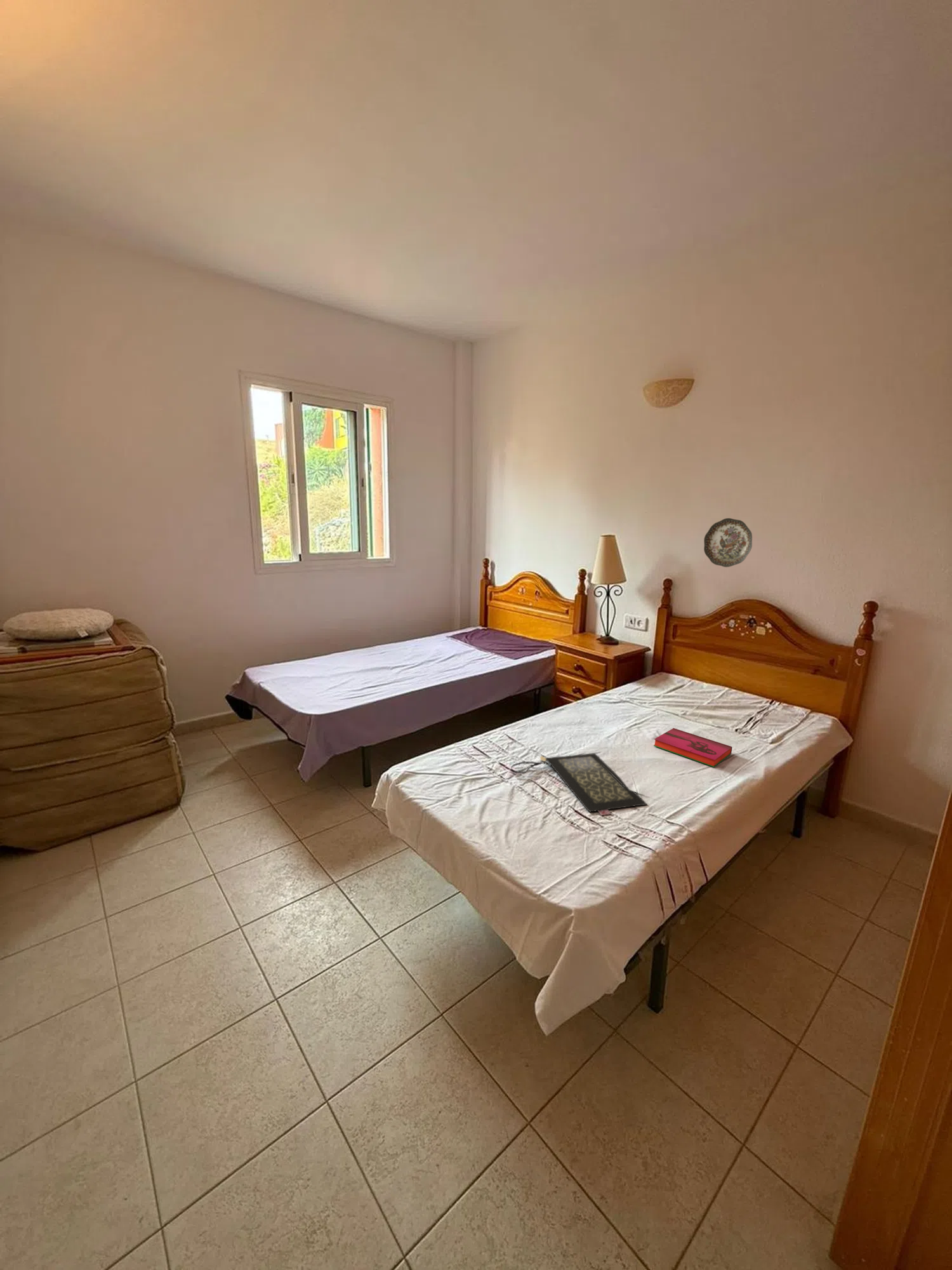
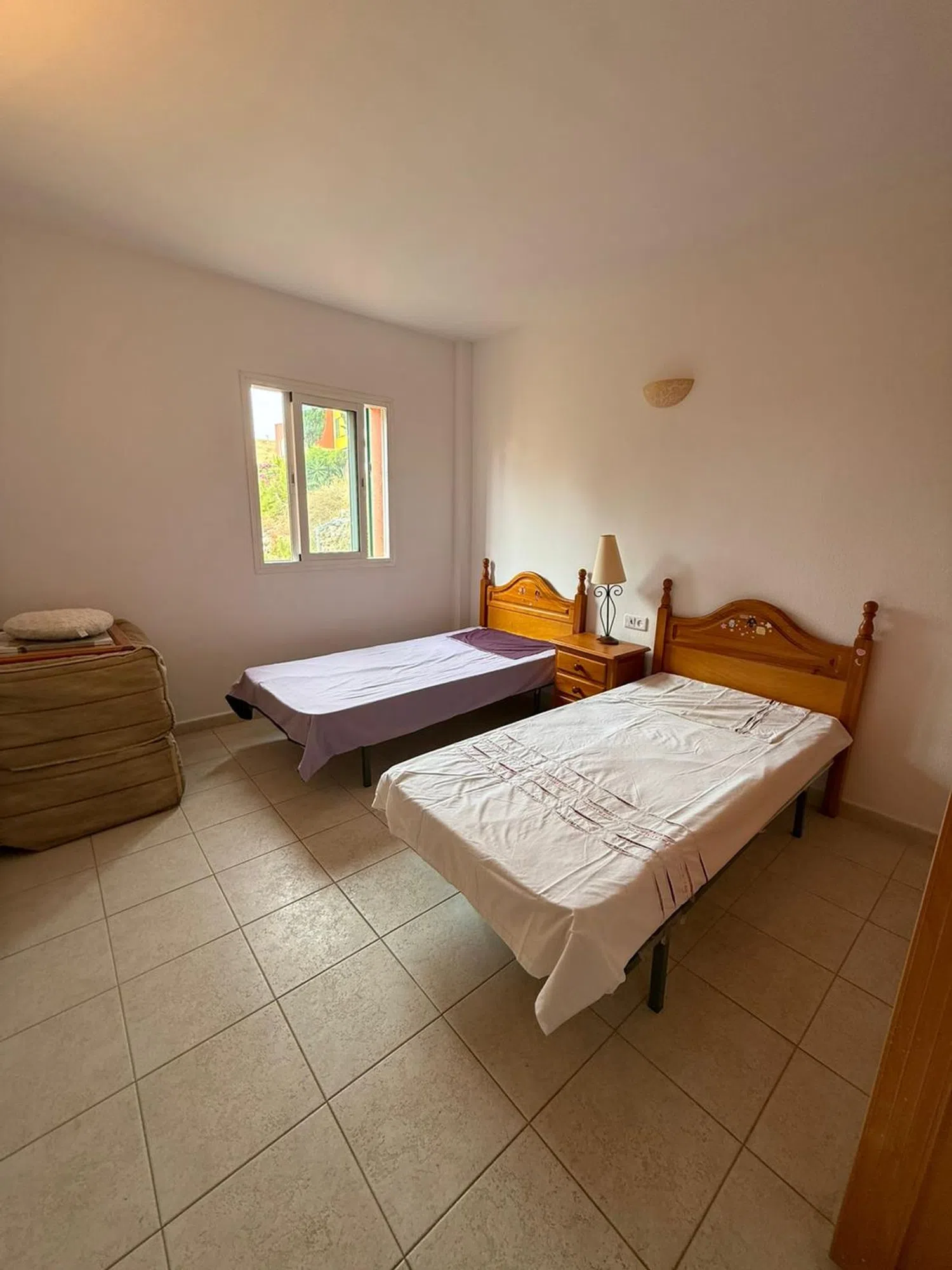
- clutch bag (587, 777)
- hardback book (692, 746)
- decorative plate (728, 542)
